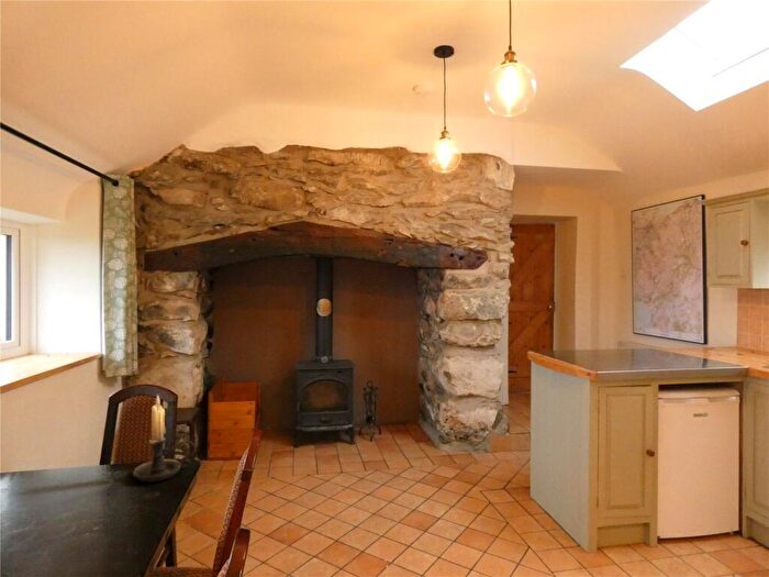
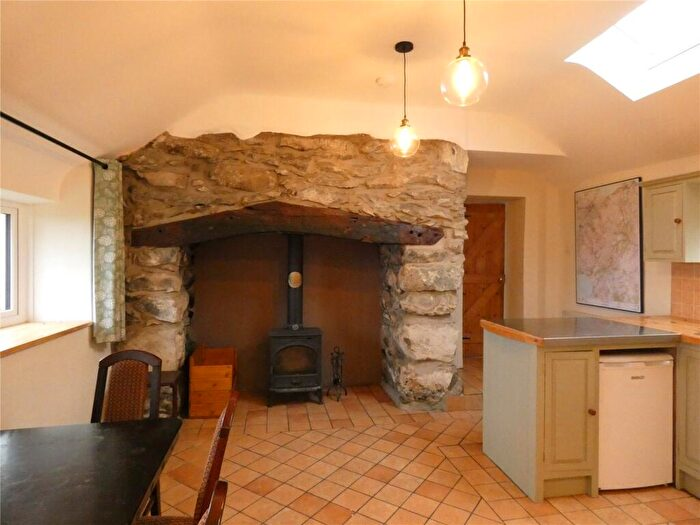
- candle holder (165, 432)
